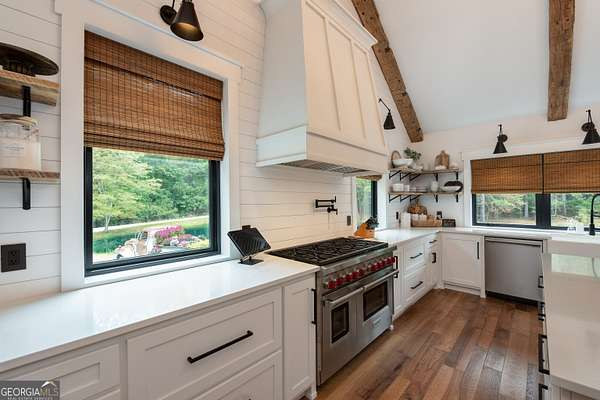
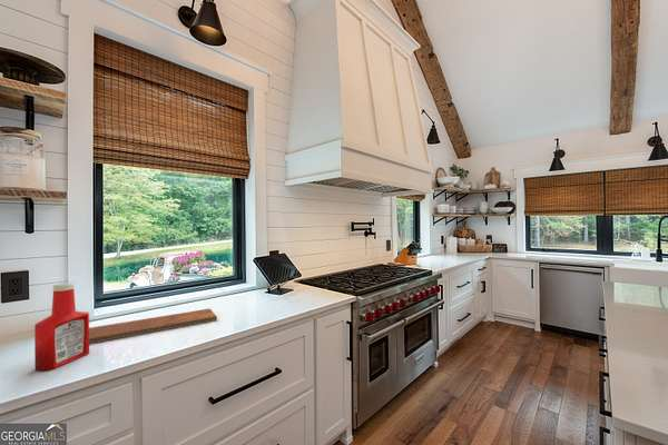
+ soap bottle (63, 322)
+ chopping board (153, 324)
